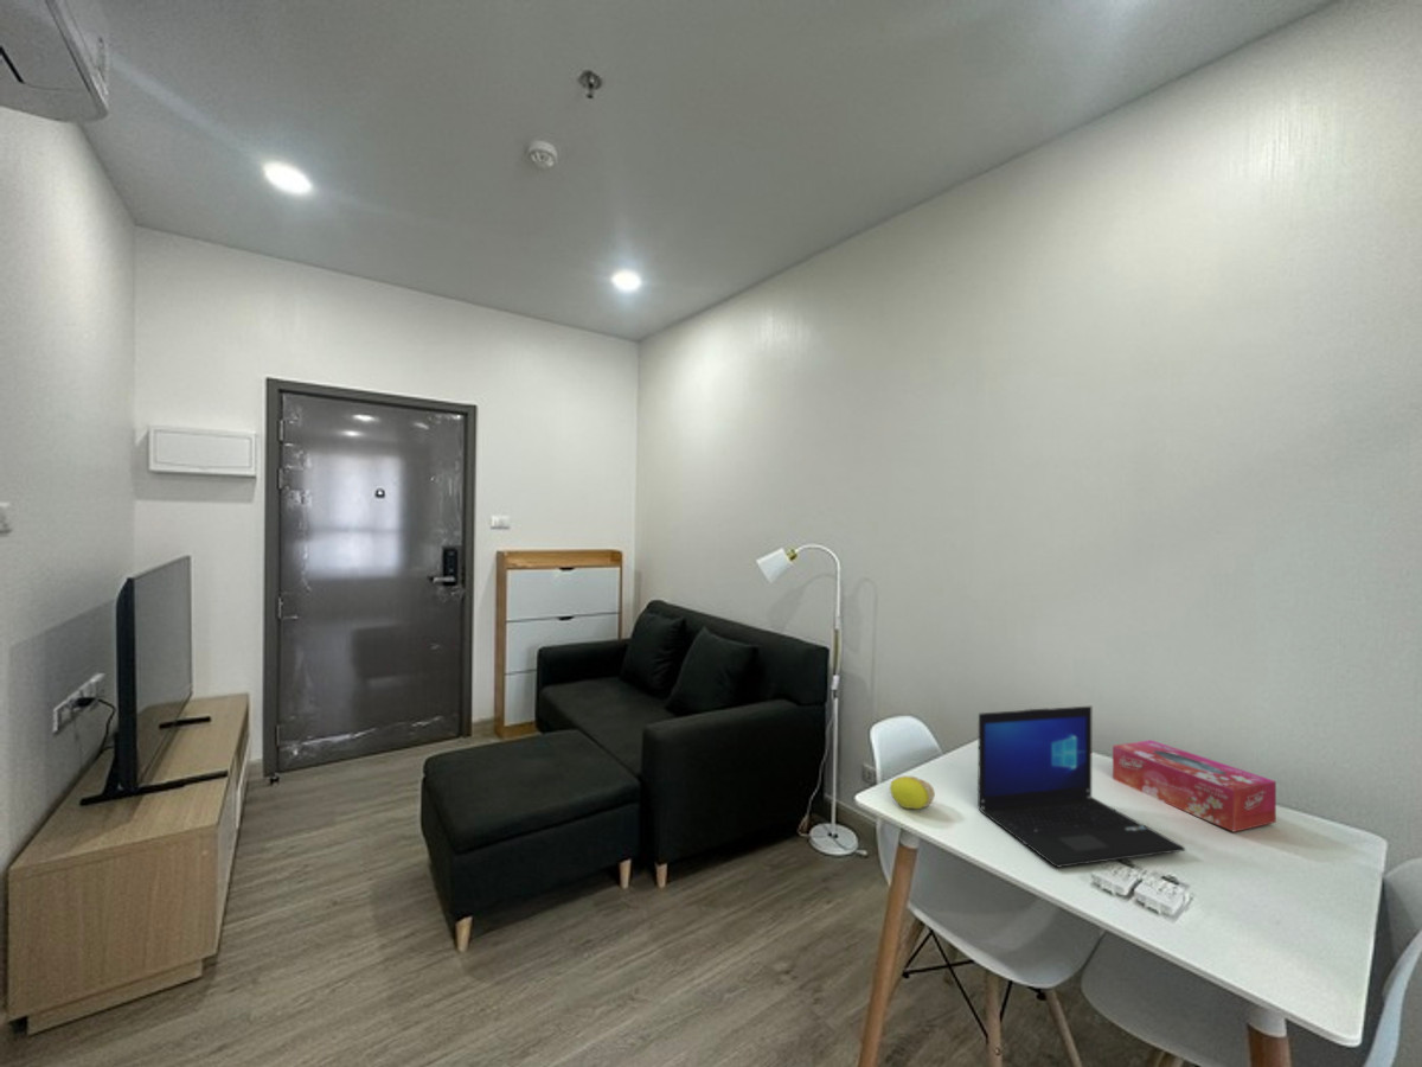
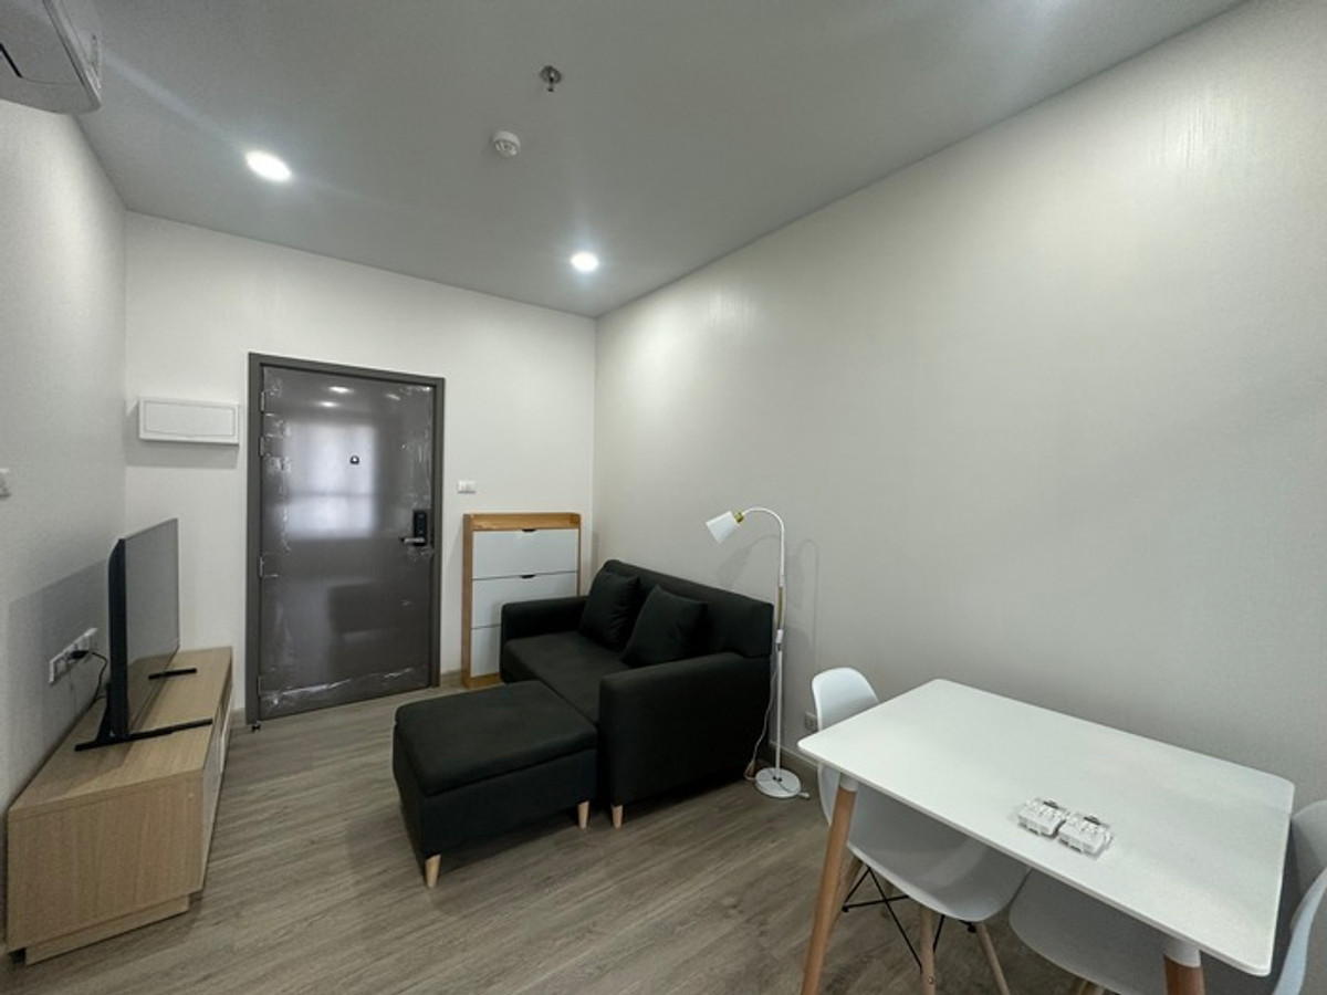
- fruit (911, 790)
- laptop (1074, 778)
- tissue box (1187, 780)
